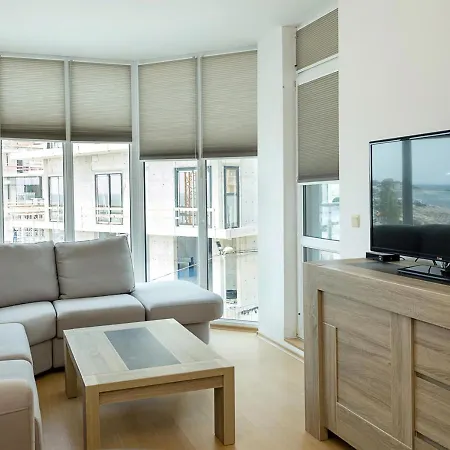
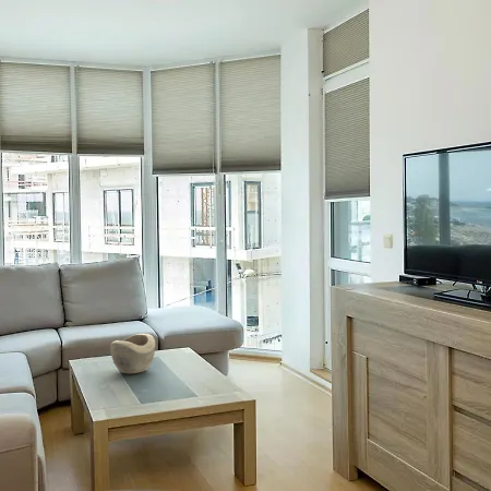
+ decorative bowl (133, 354)
